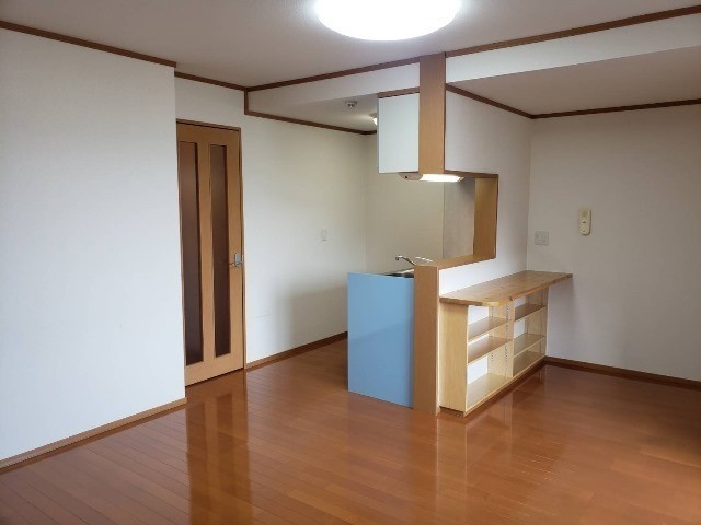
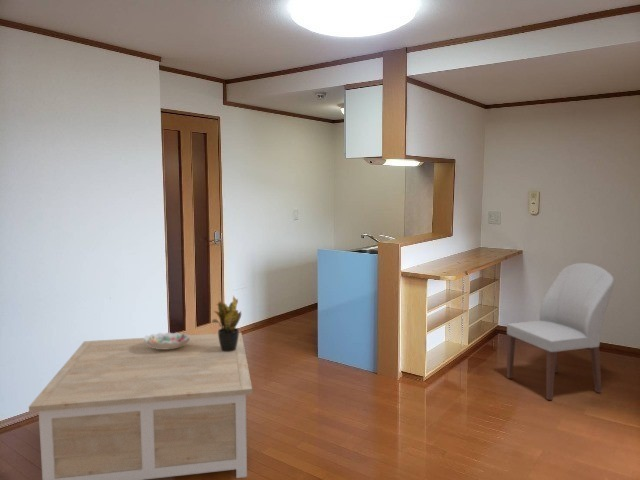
+ potted plant (227, 320)
+ coffee table (158, 401)
+ chair (557, 325)
+ decorative bowl (167, 340)
